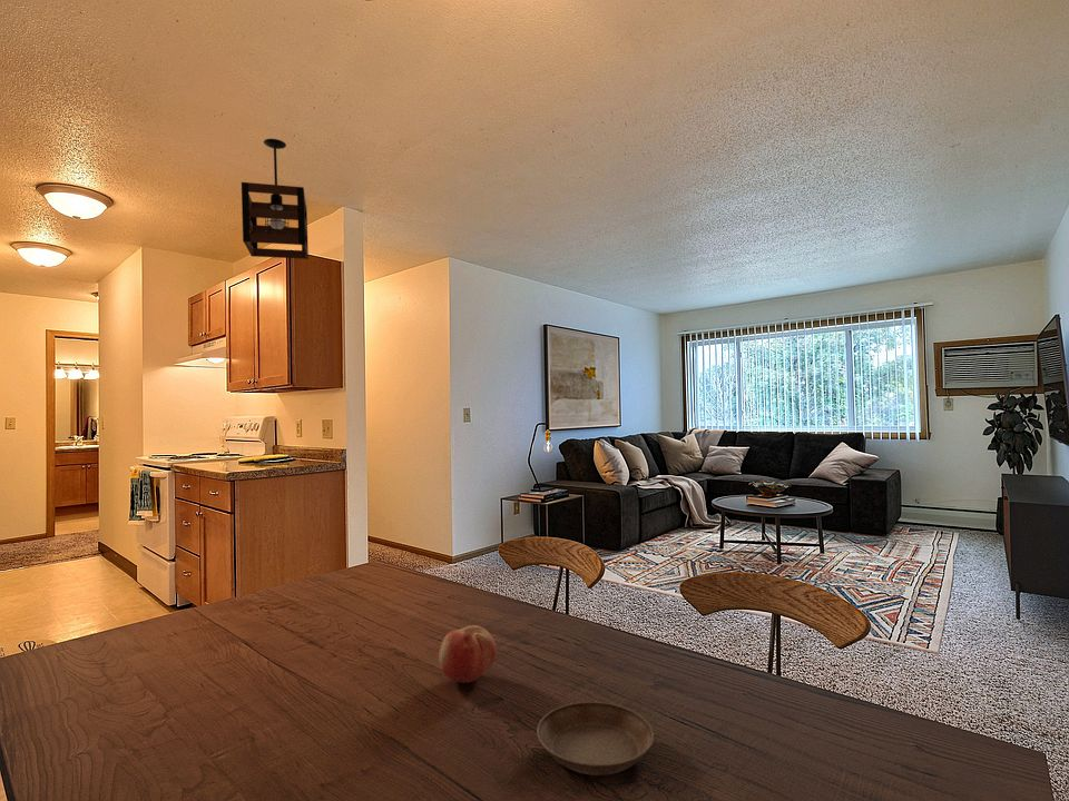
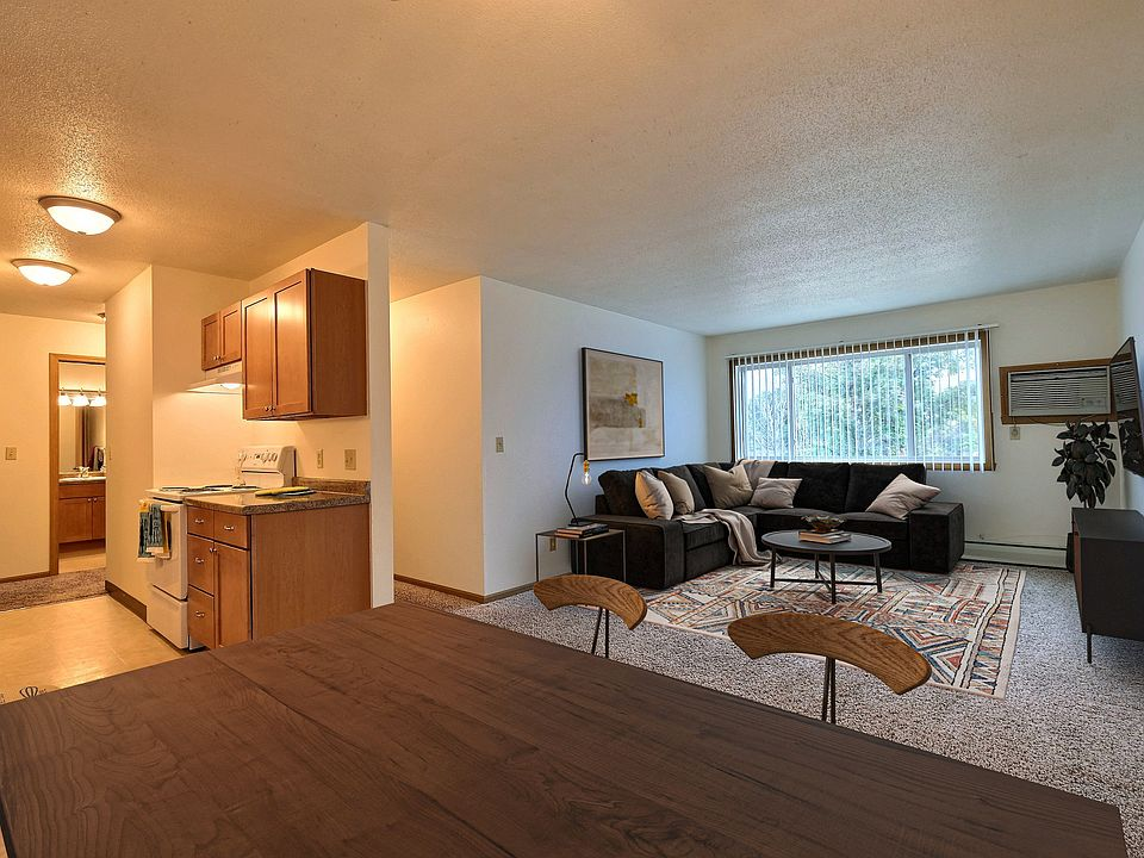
- pendant light (276, 196)
- saucer (595, 740)
- fruit (468, 653)
